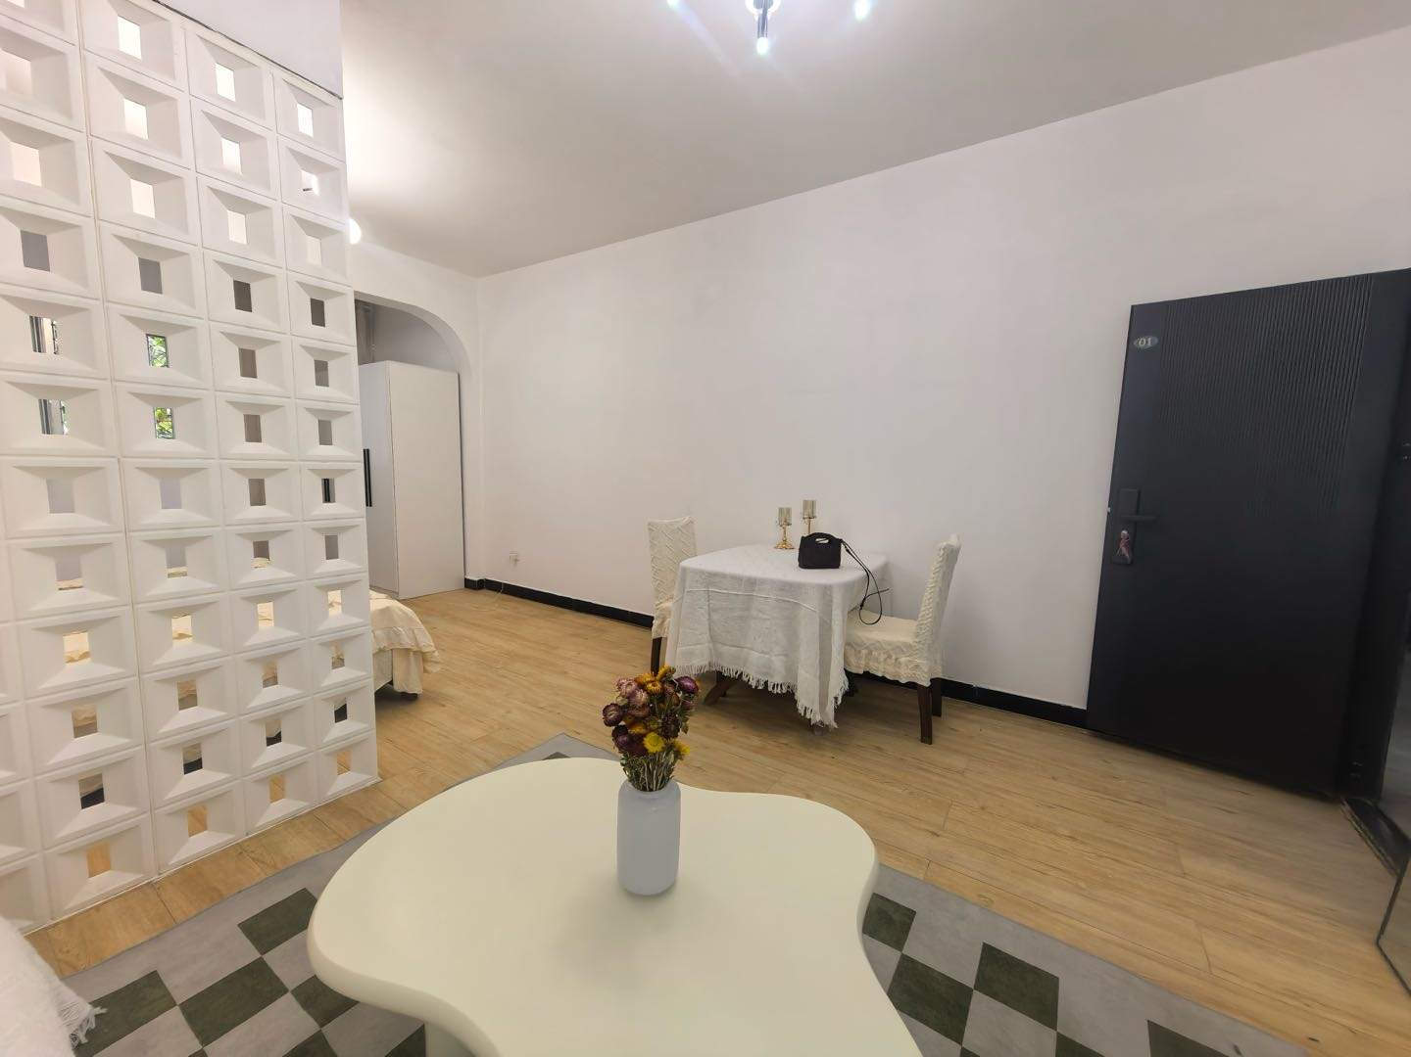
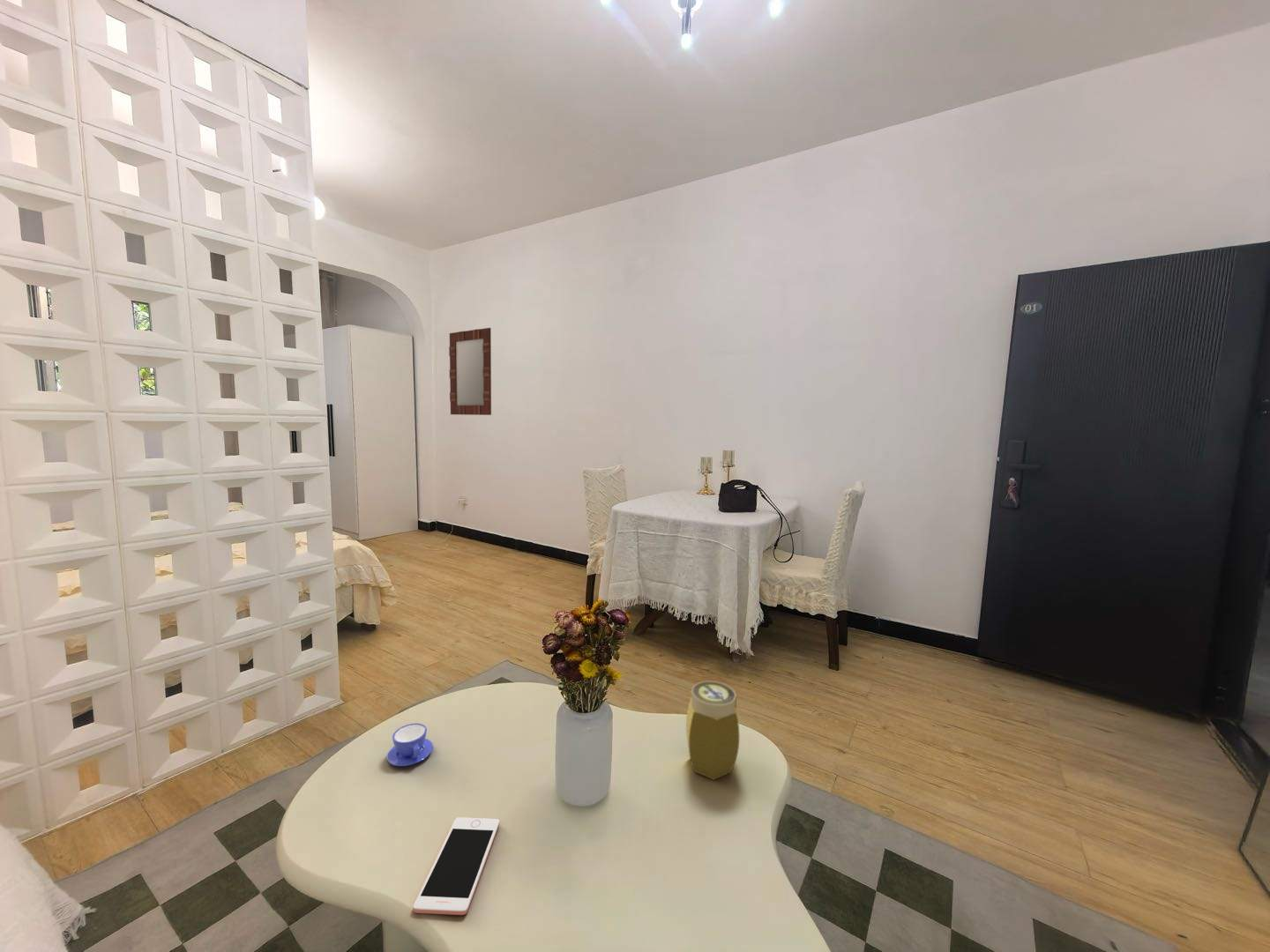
+ jar (712, 728)
+ cell phone (460, 860)
+ home mirror (469, 373)
+ teacup (410, 743)
